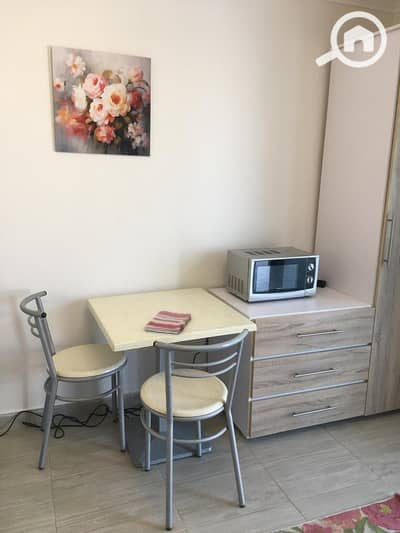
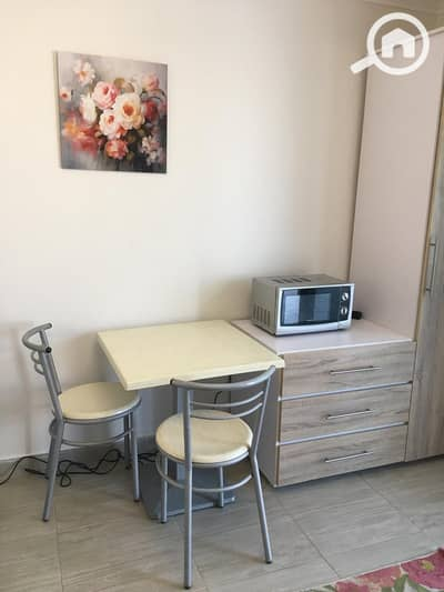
- dish towel (168, 321)
